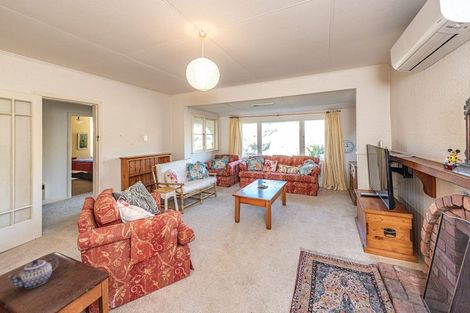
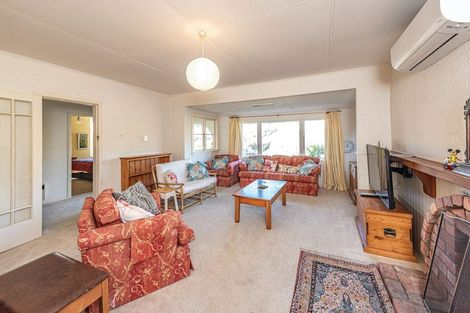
- teapot (35, 271)
